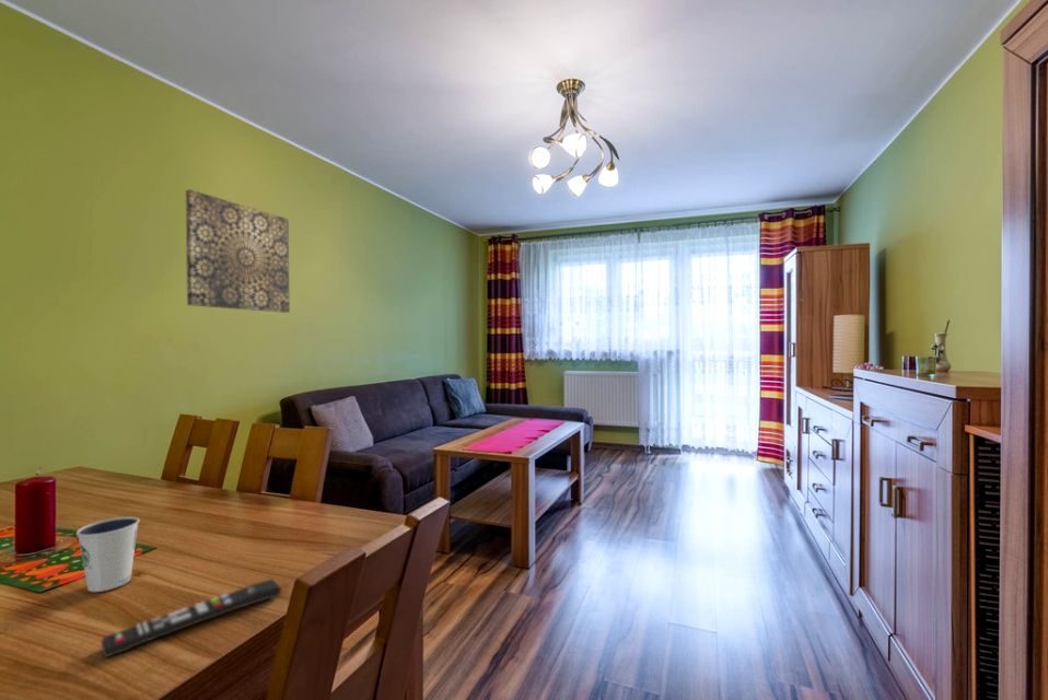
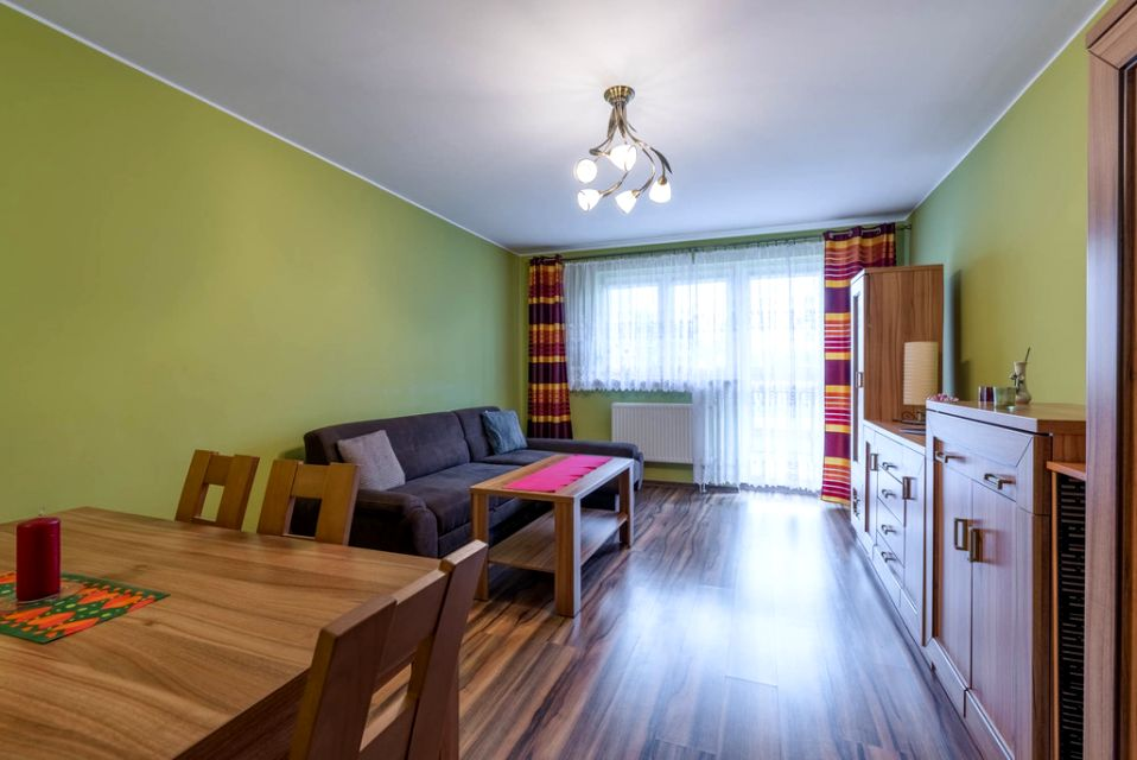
- remote control (200, 612)
- dixie cup (109, 555)
- wall art (243, 257)
